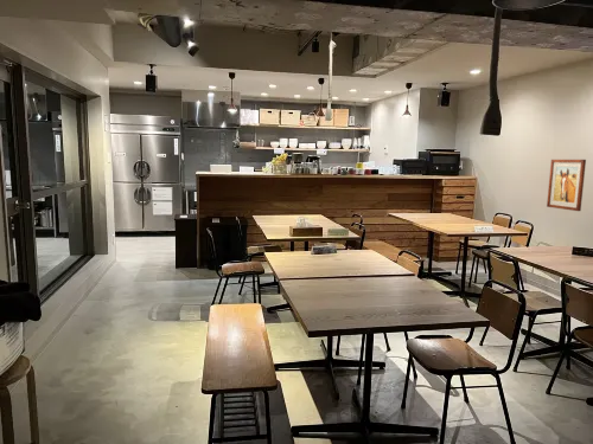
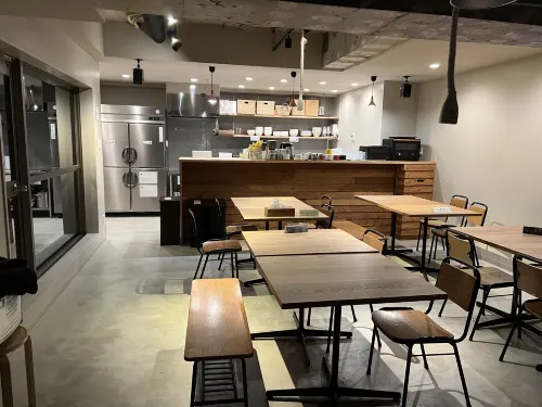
- wall art (565, 184)
